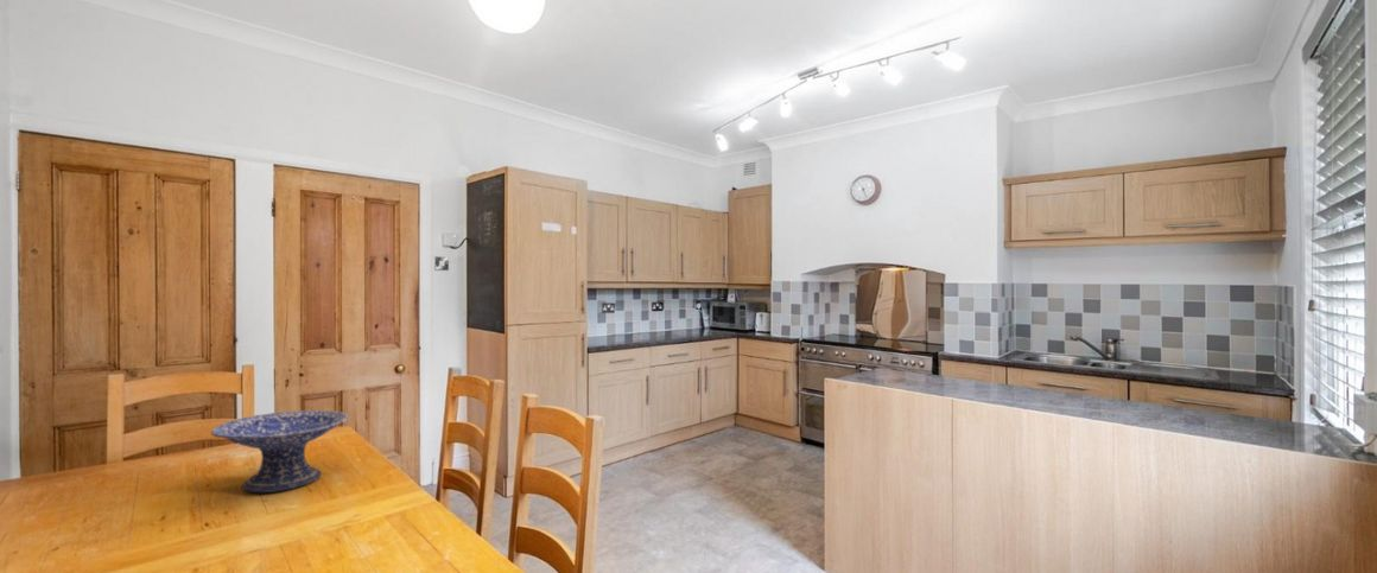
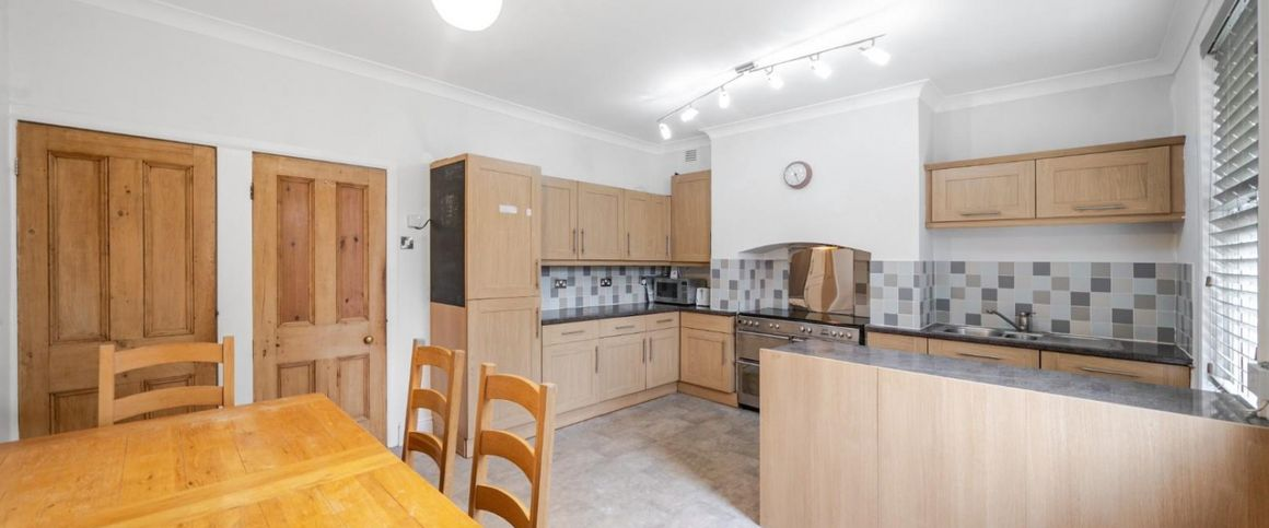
- decorative bowl (284, 451)
